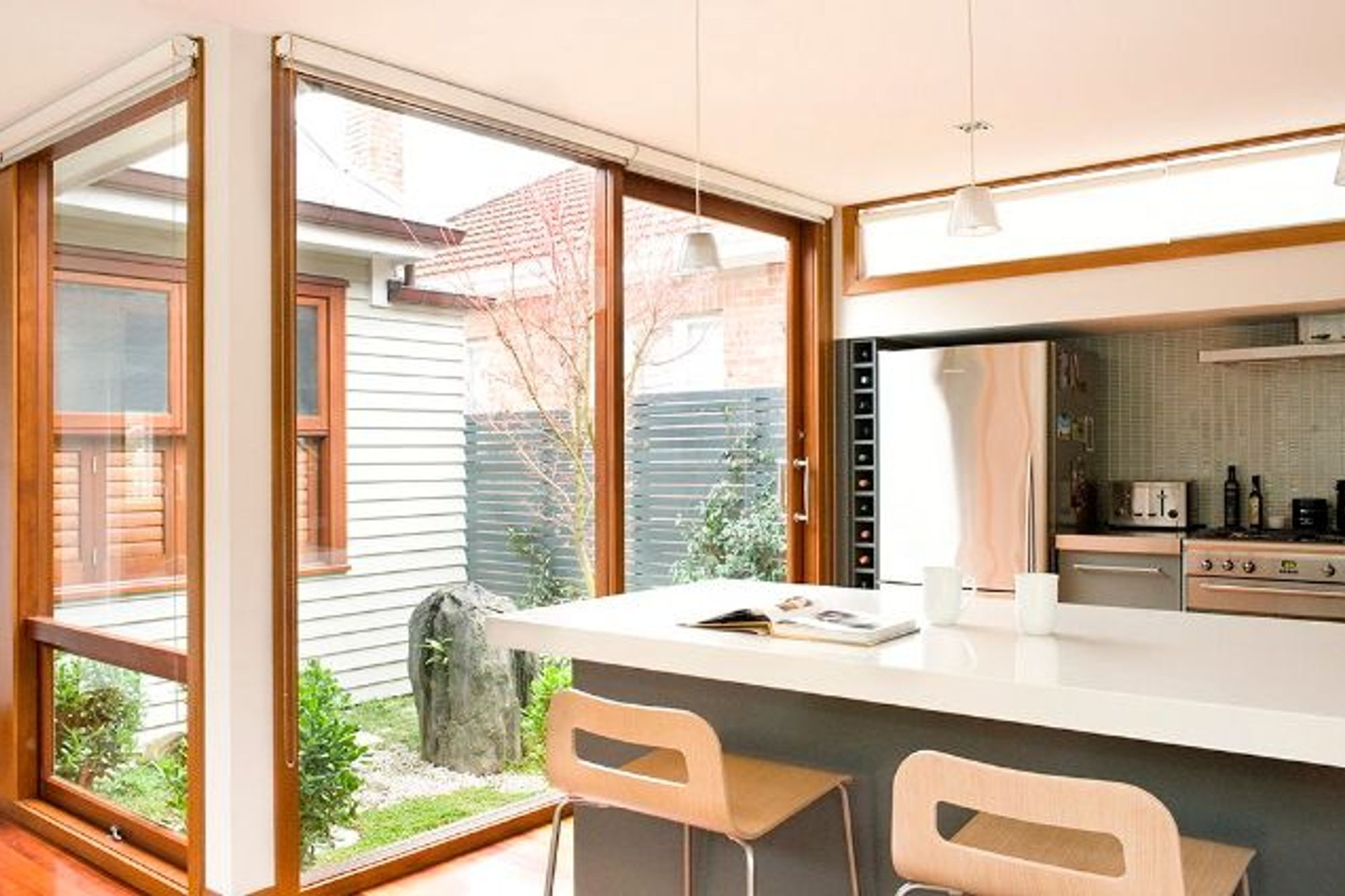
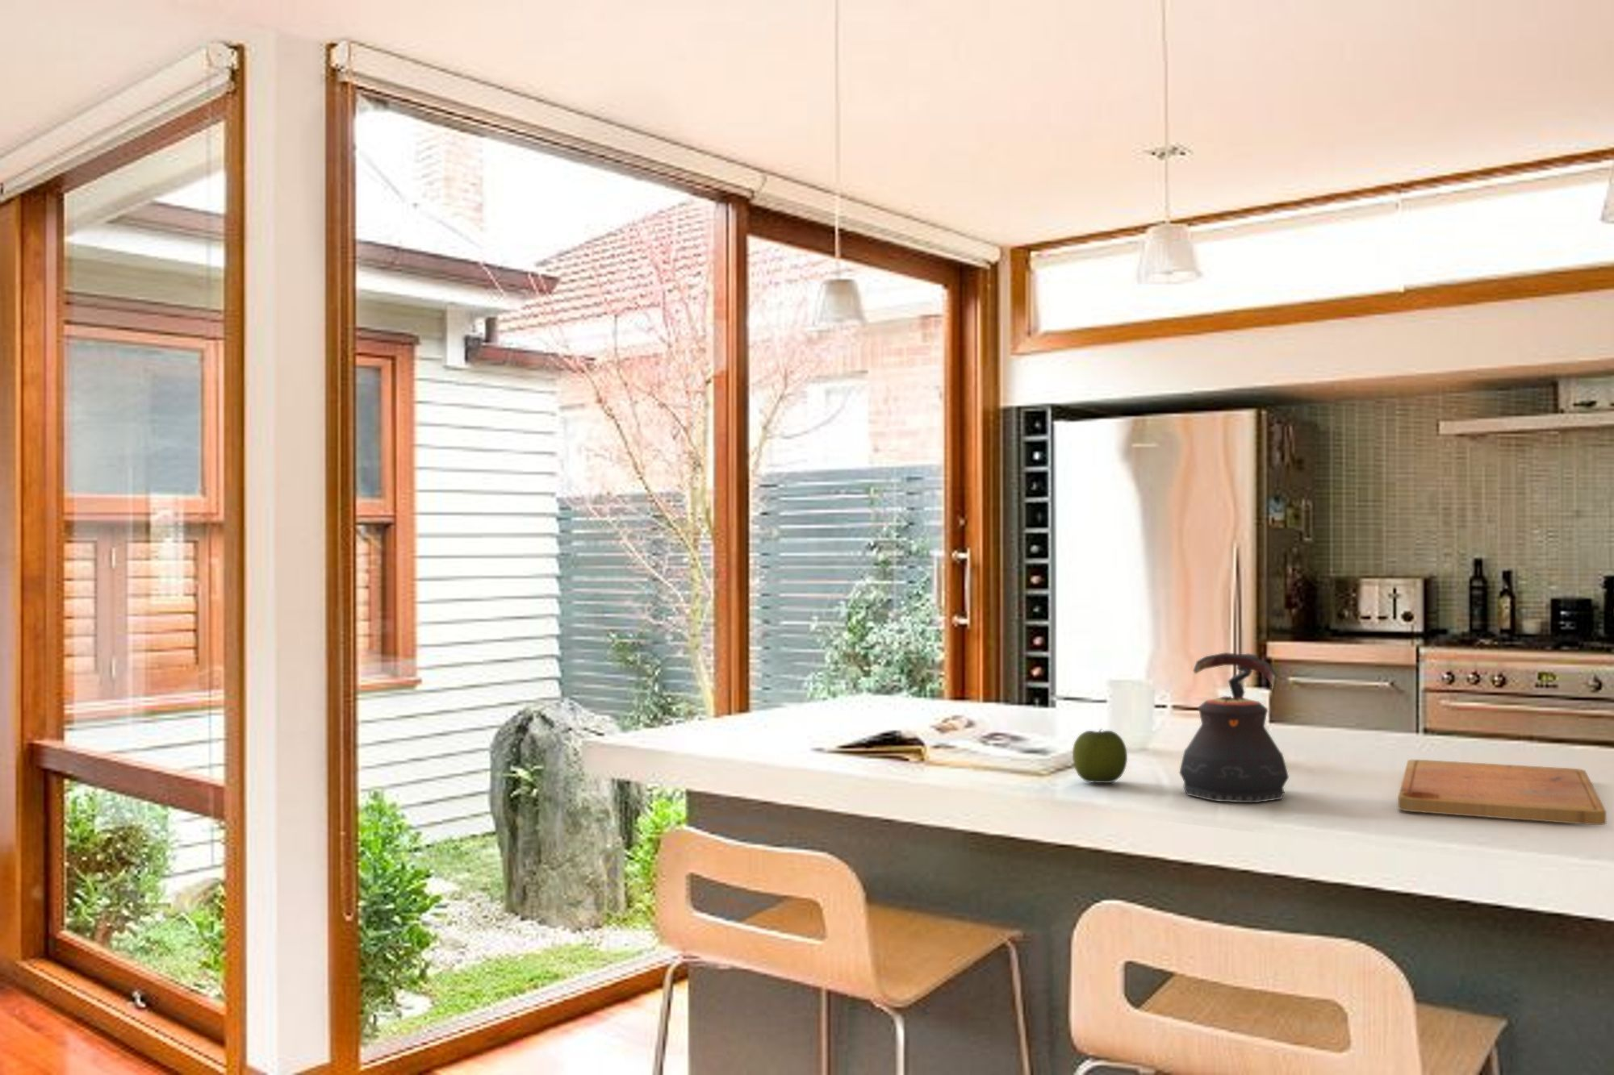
+ apple (1100, 755)
+ teapot (1234, 722)
+ cutting board (1496, 788)
